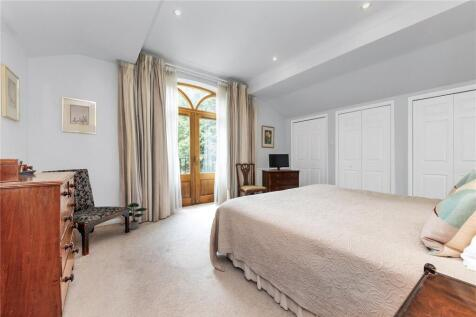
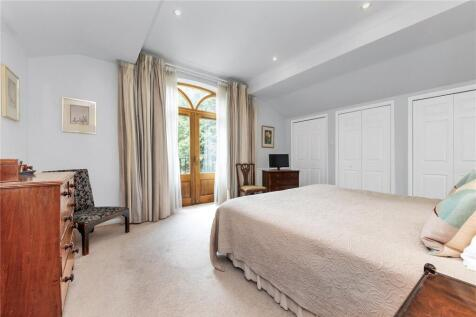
- potted plant (135, 215)
